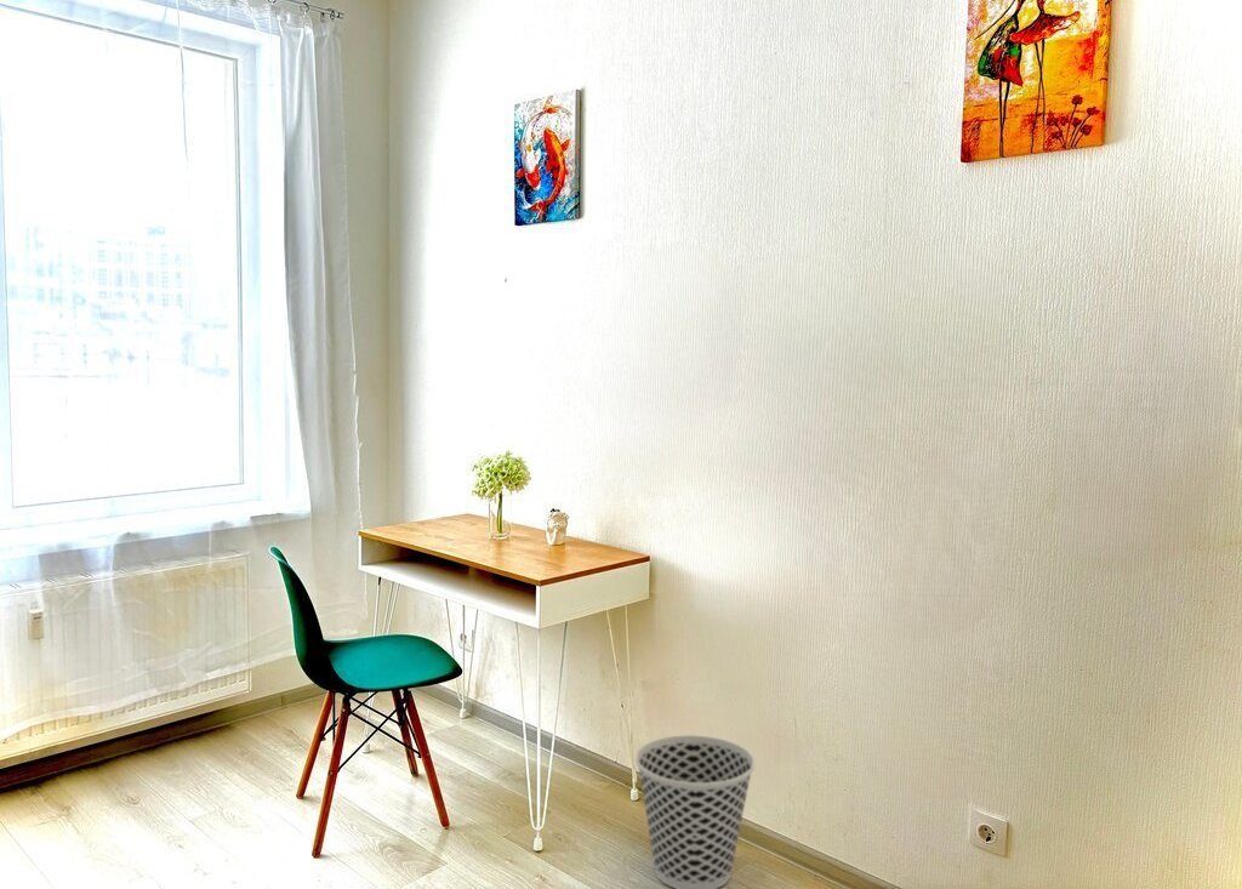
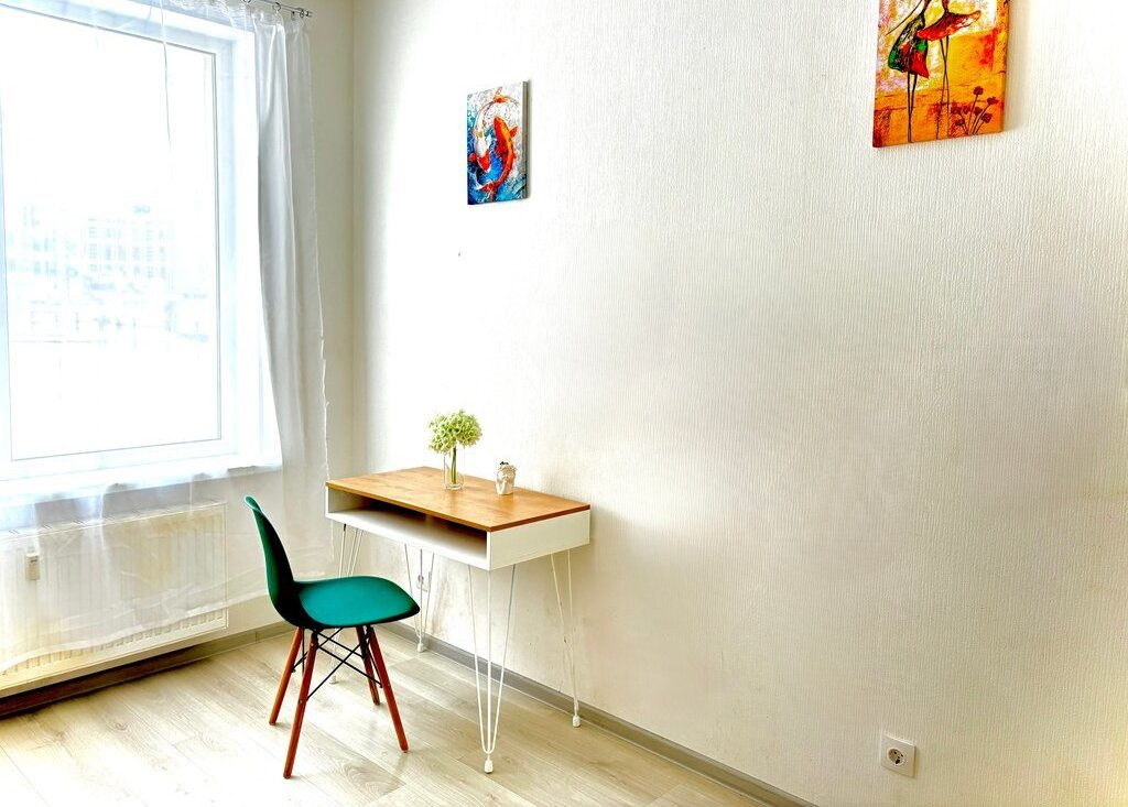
- wastebasket (694, 814)
